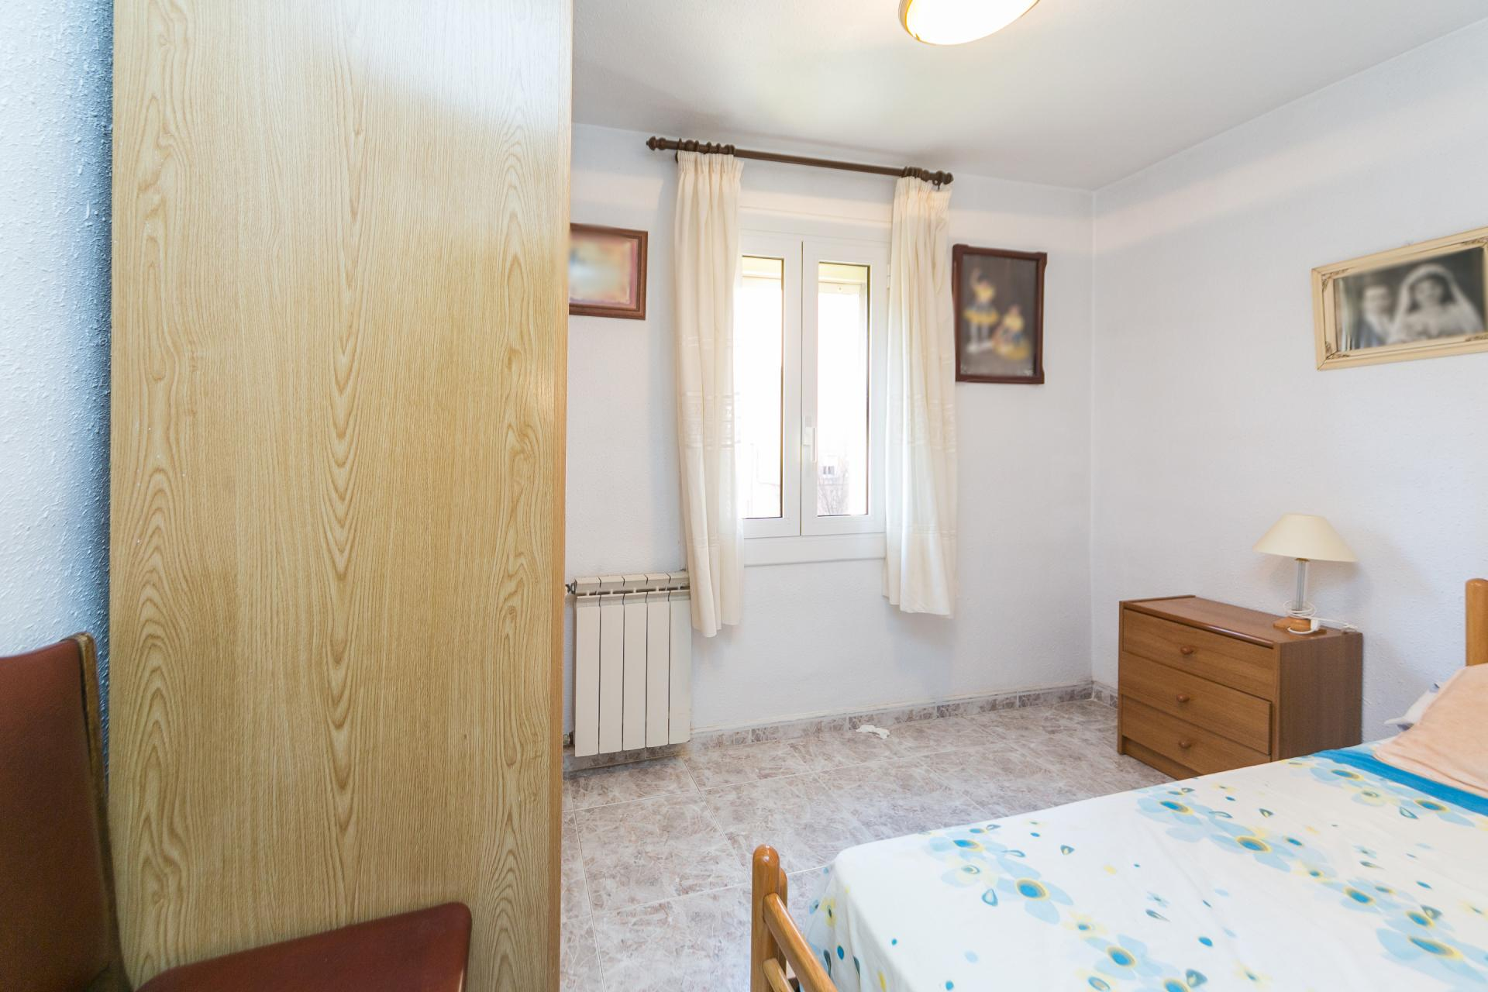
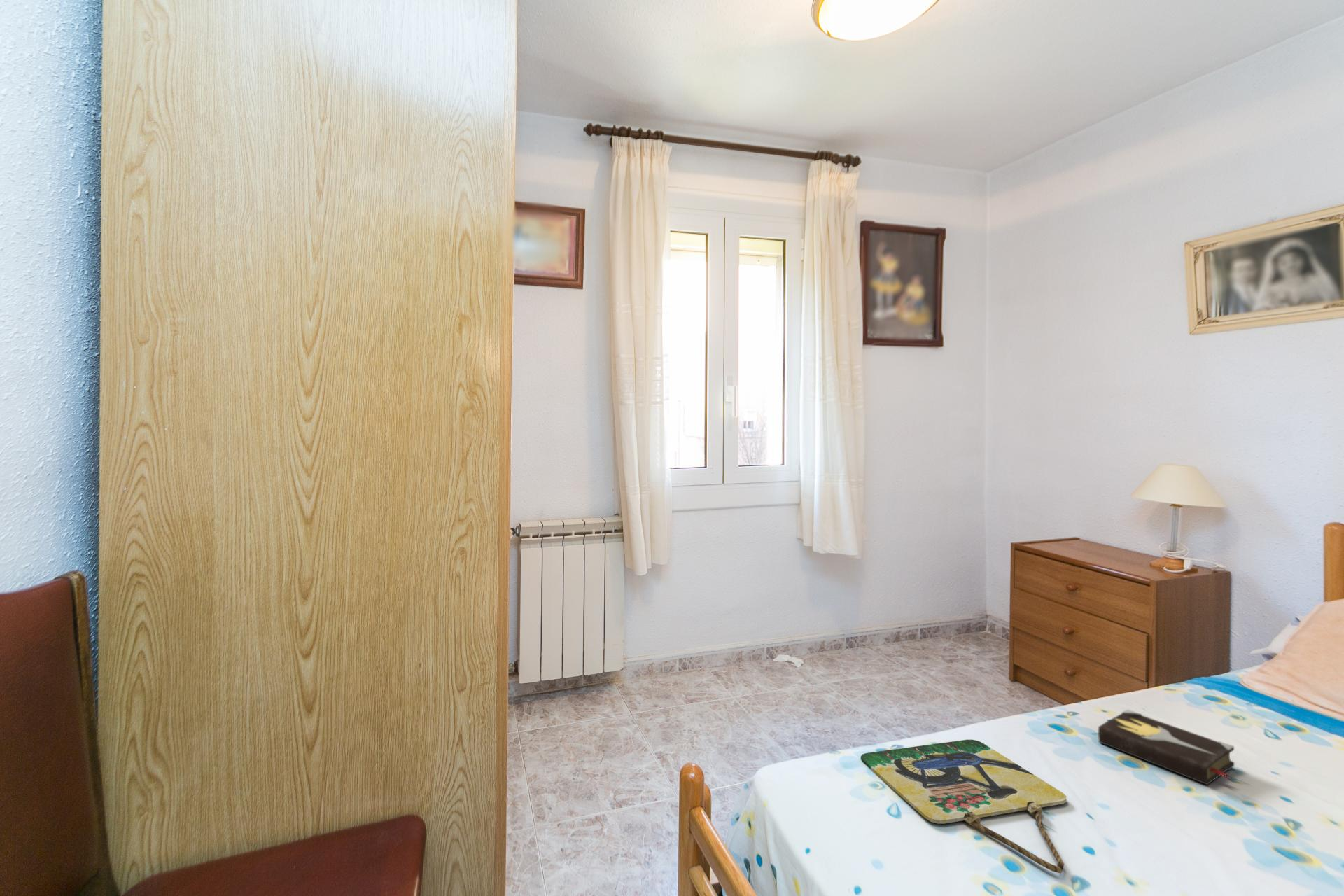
+ home sign (984, 796)
+ hardback book (1163, 743)
